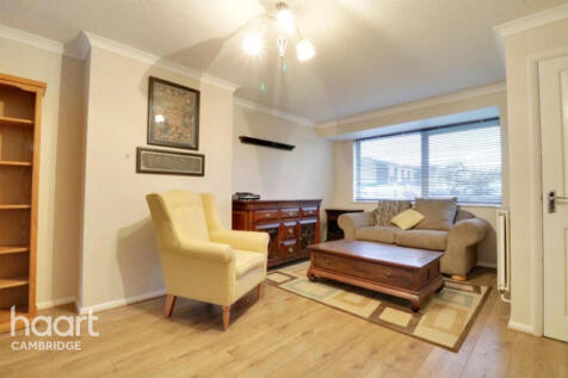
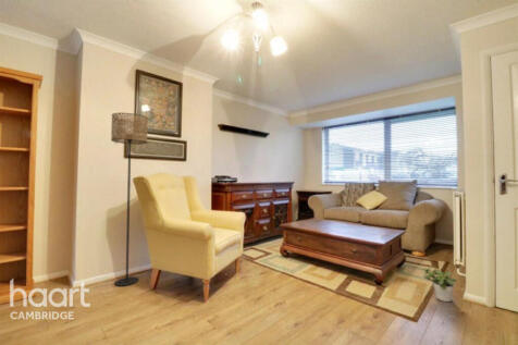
+ floor lamp (128, 198)
+ potted plant (439, 283)
